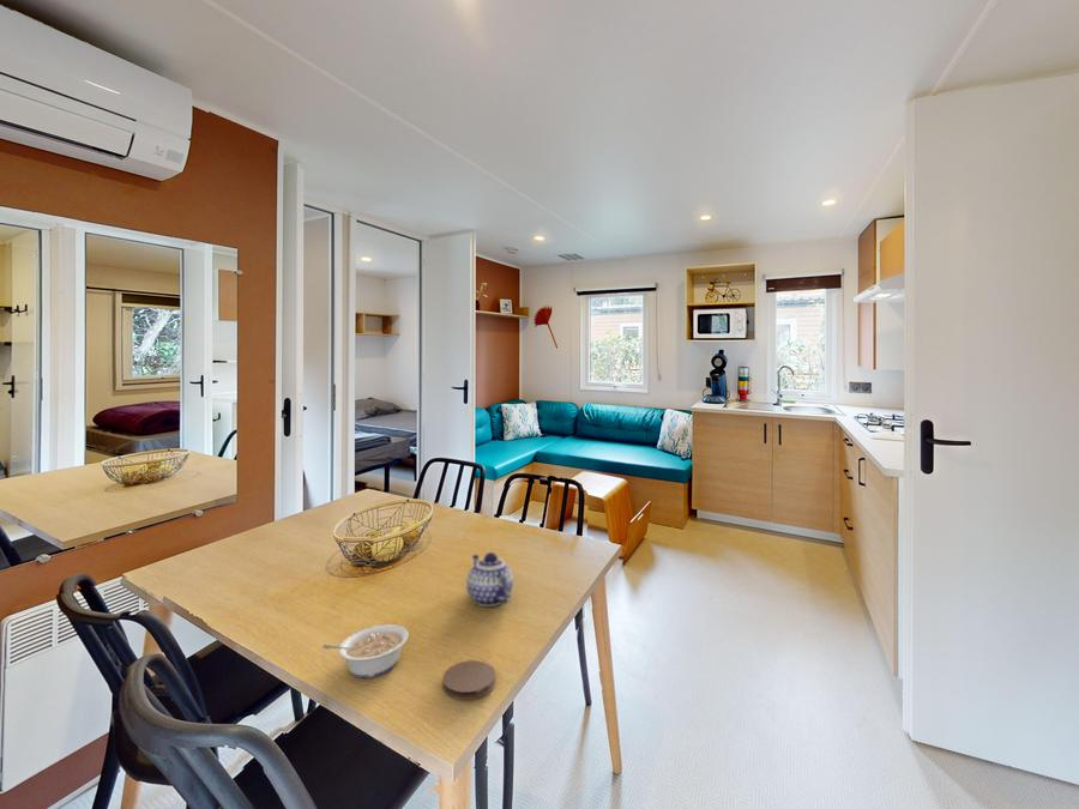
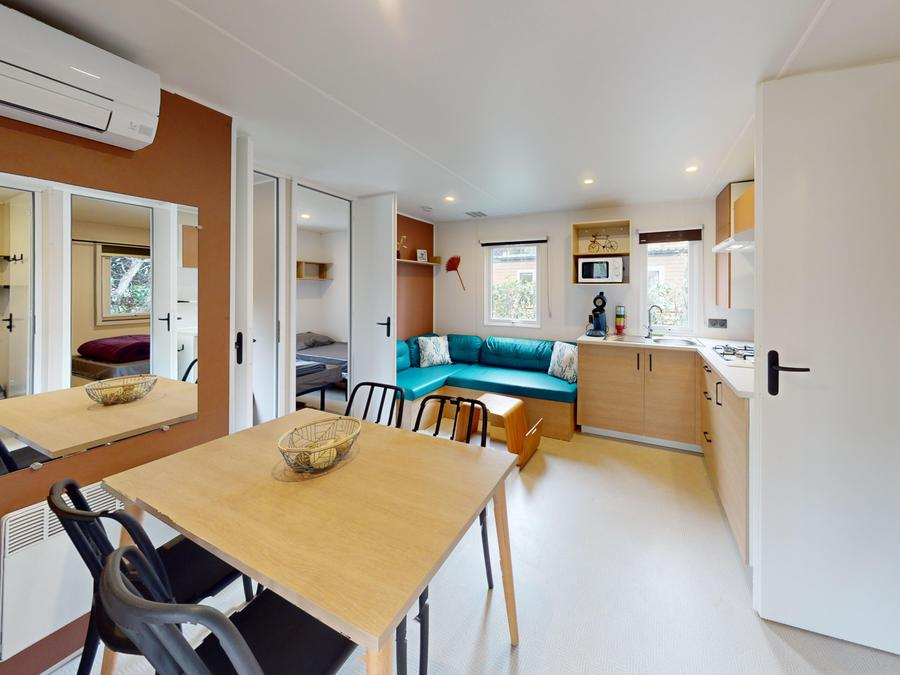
- teapot (489, 575)
- coaster (469, 678)
- legume (372, 651)
